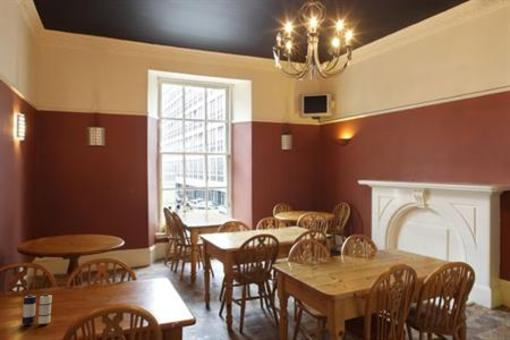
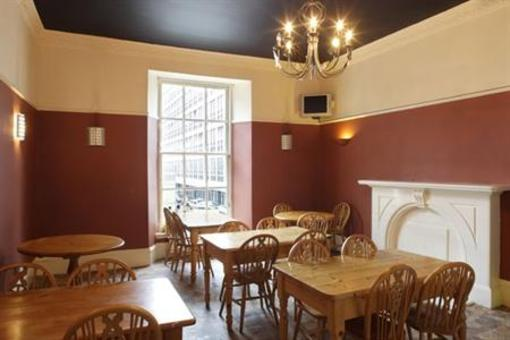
- candle (29, 310)
